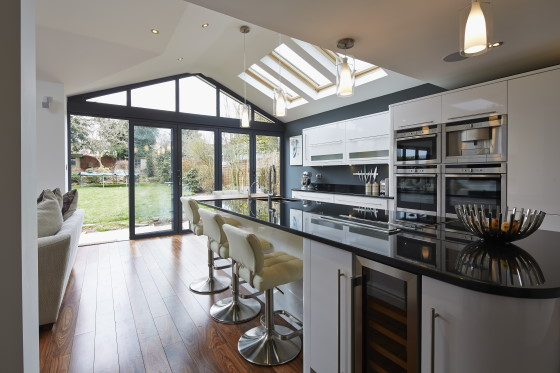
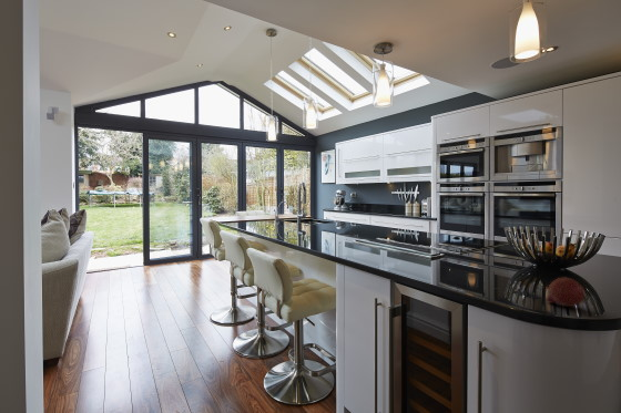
+ fruit (564, 291)
